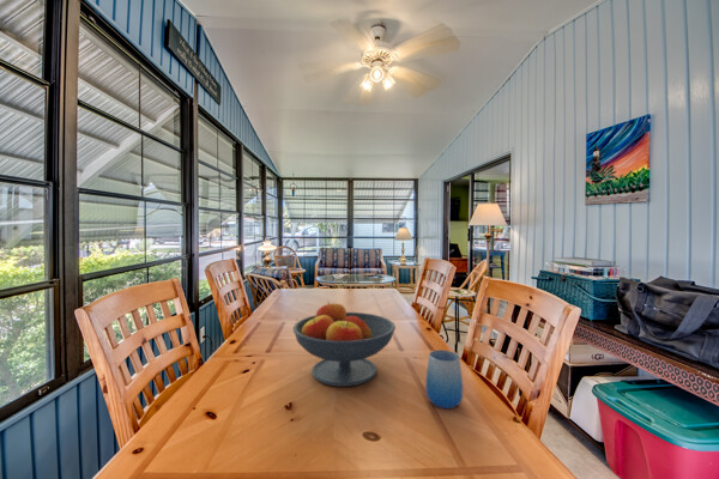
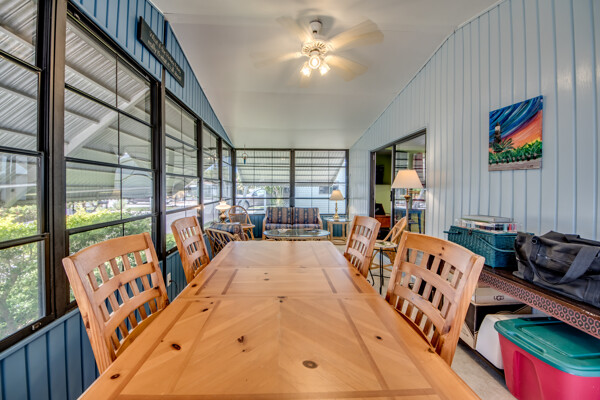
- fruit bowl (344, 339)
- cup (443, 377)
